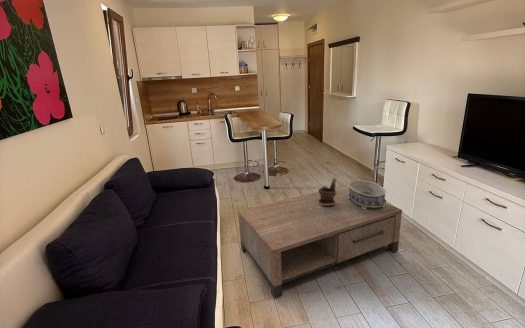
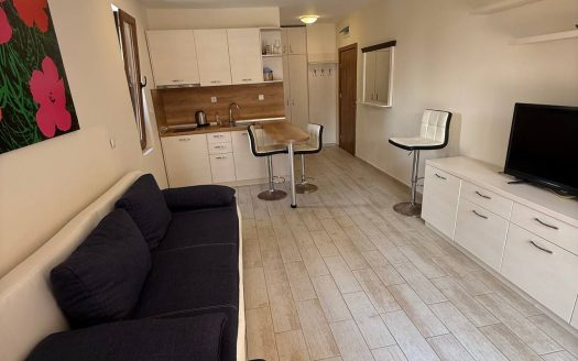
- coffee table (317, 230)
- decorative bowl (366, 194)
- potted plant (327, 190)
